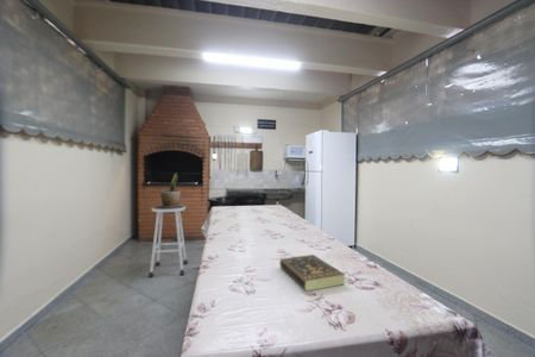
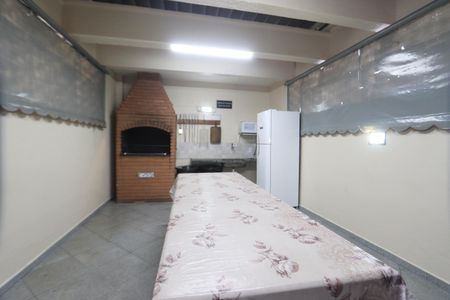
- book (309, 270)
- stool (169, 243)
- potted plant (170, 189)
